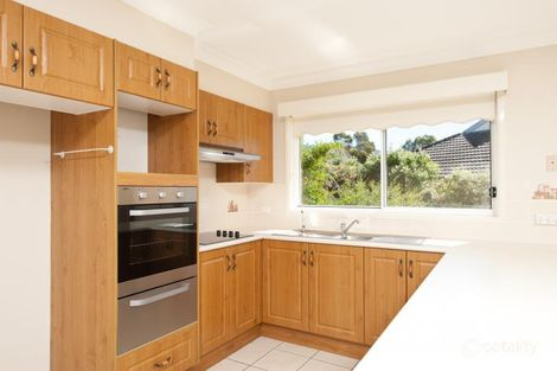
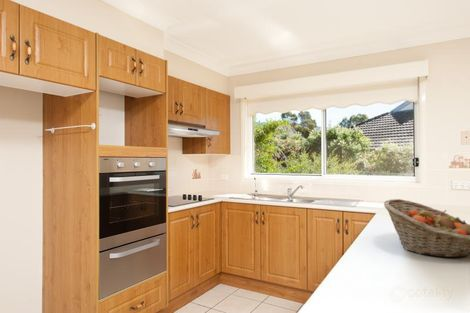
+ fruit basket (429, 225)
